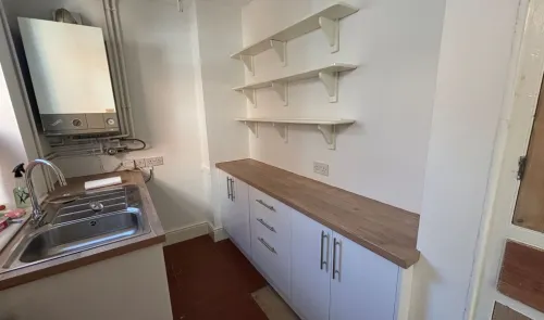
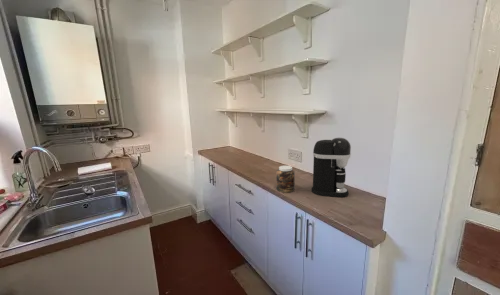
+ jar (285, 178)
+ coffee maker (330, 165)
